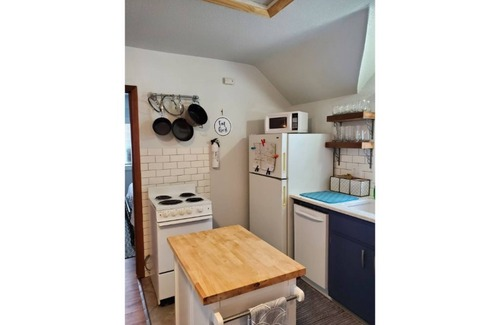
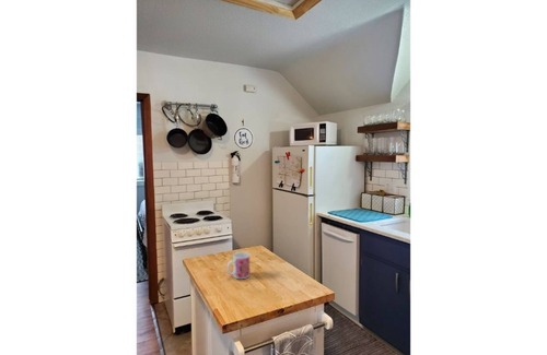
+ mug (237, 265)
